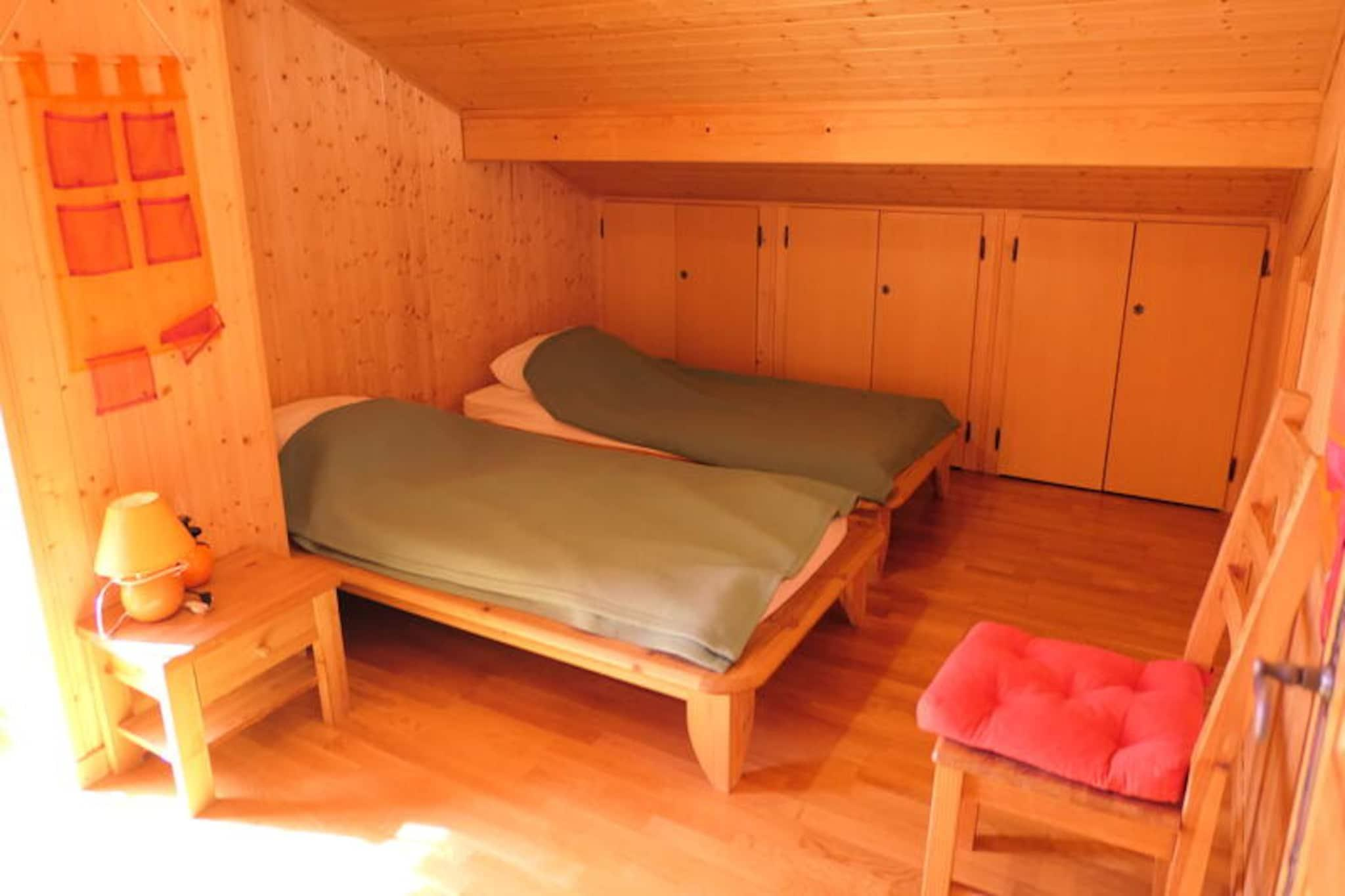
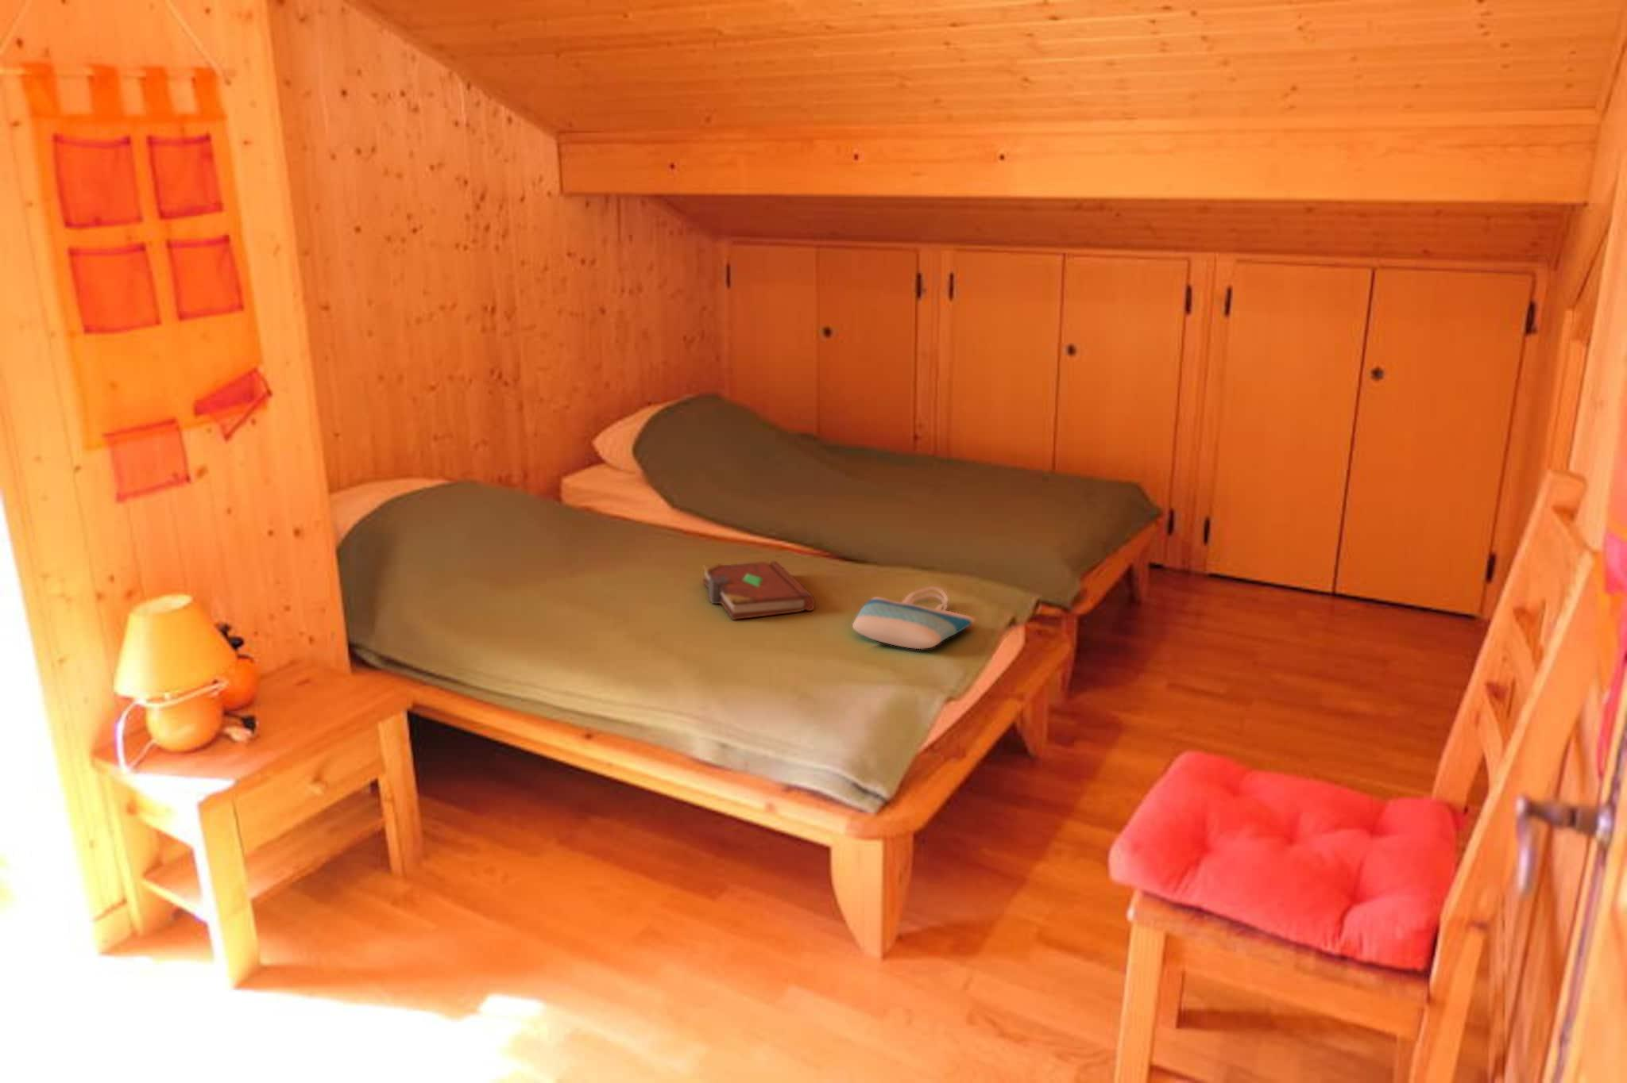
+ tote bag (918, 610)
+ book (756, 585)
